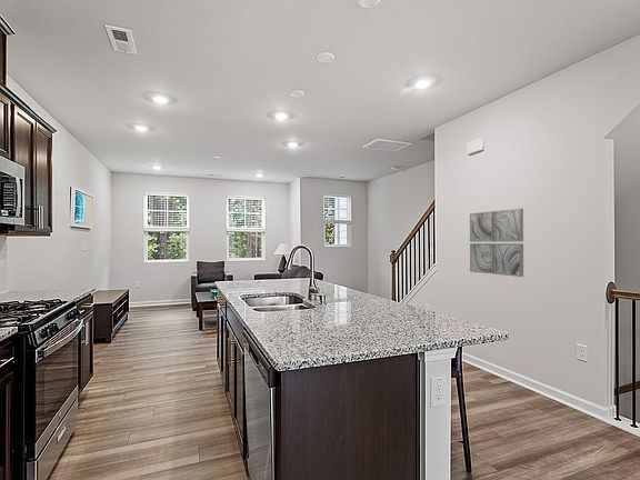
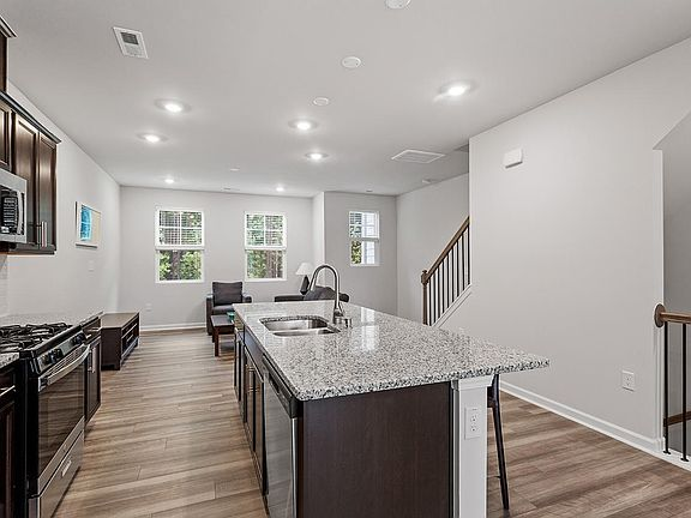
- wall art (494, 241)
